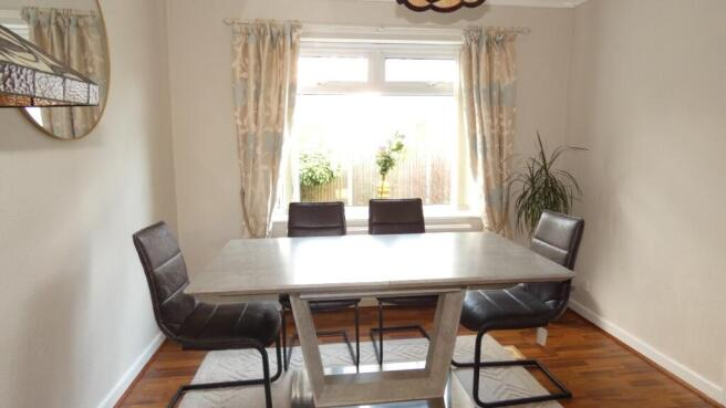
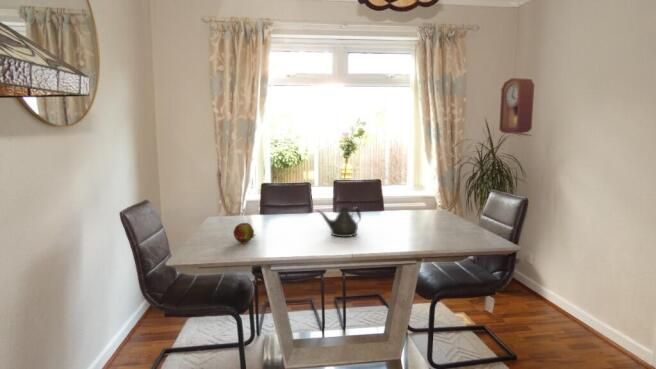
+ teapot (338, 220)
+ pendulum clock (515, 106)
+ fruit (245, 233)
